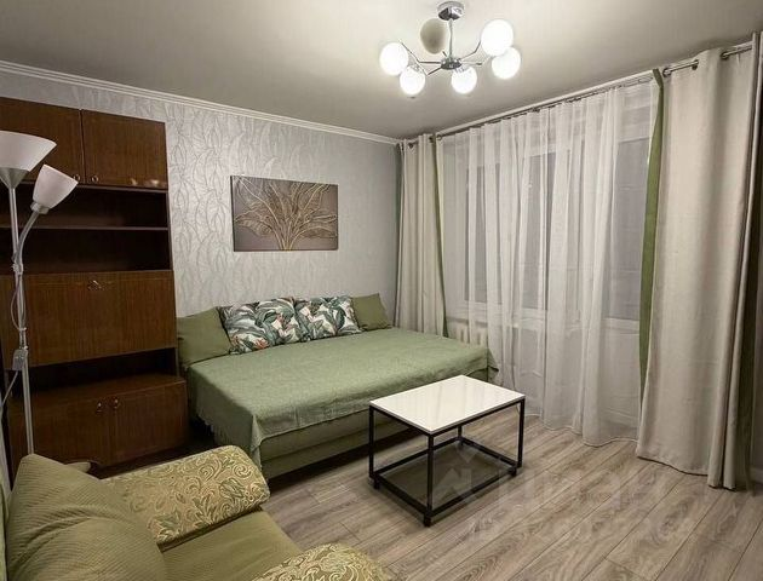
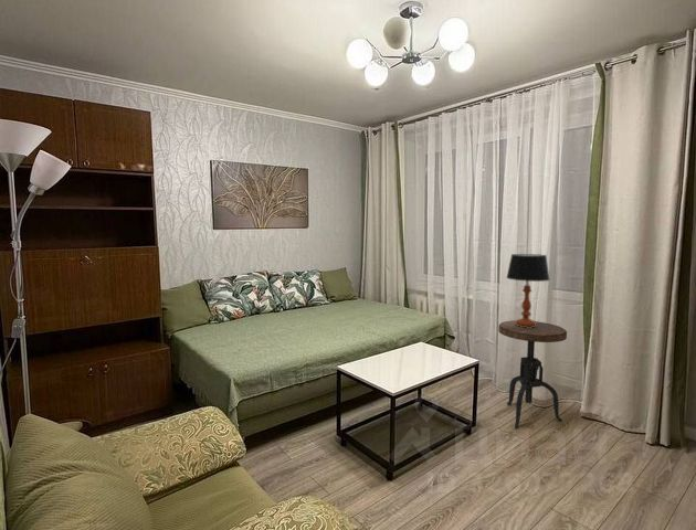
+ side table (529, 372)
+ table lamp (527, 289)
